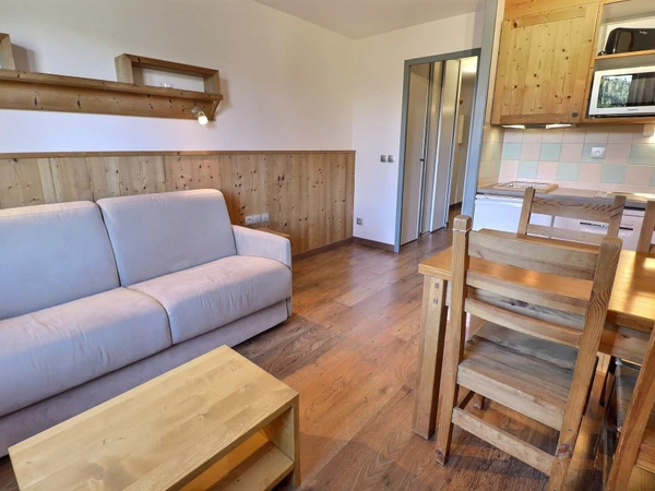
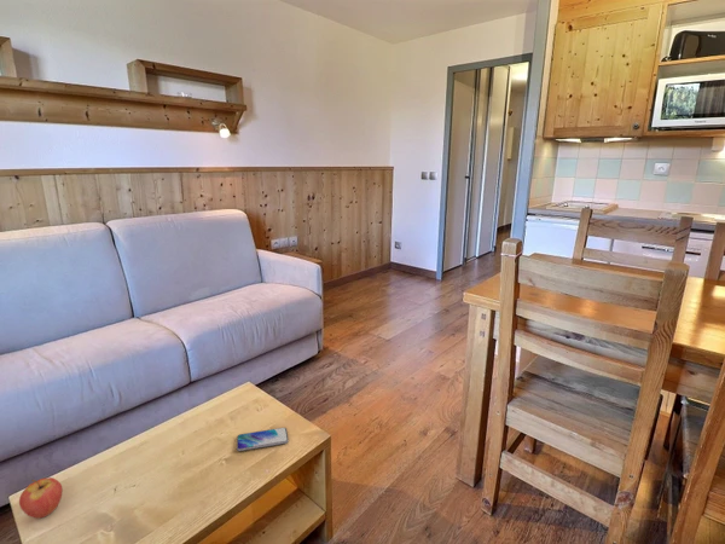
+ fruit (41, 496)
+ smartphone (262, 438)
